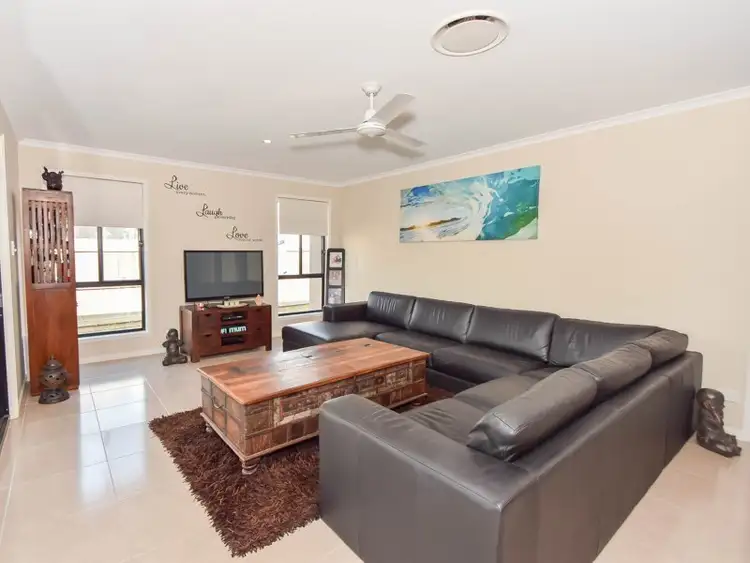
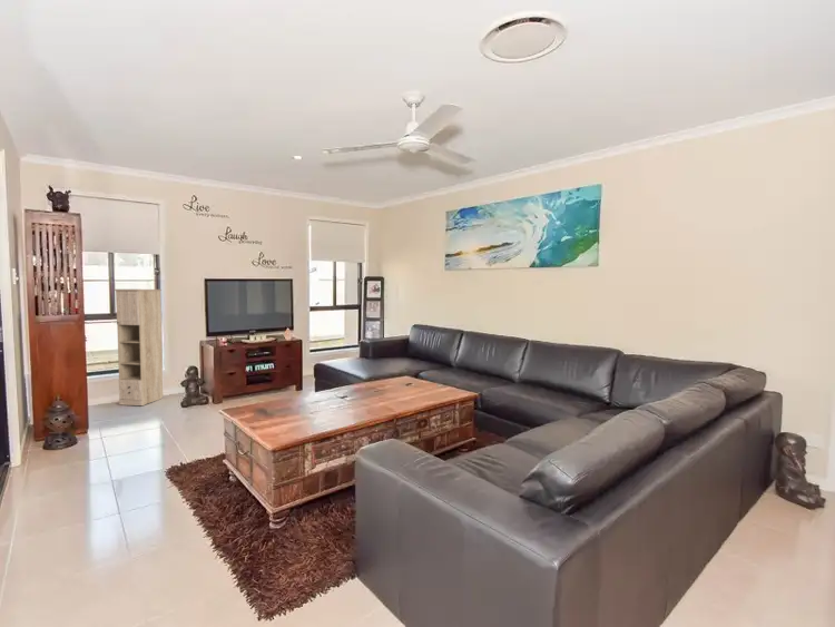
+ storage cabinet (139, 345)
